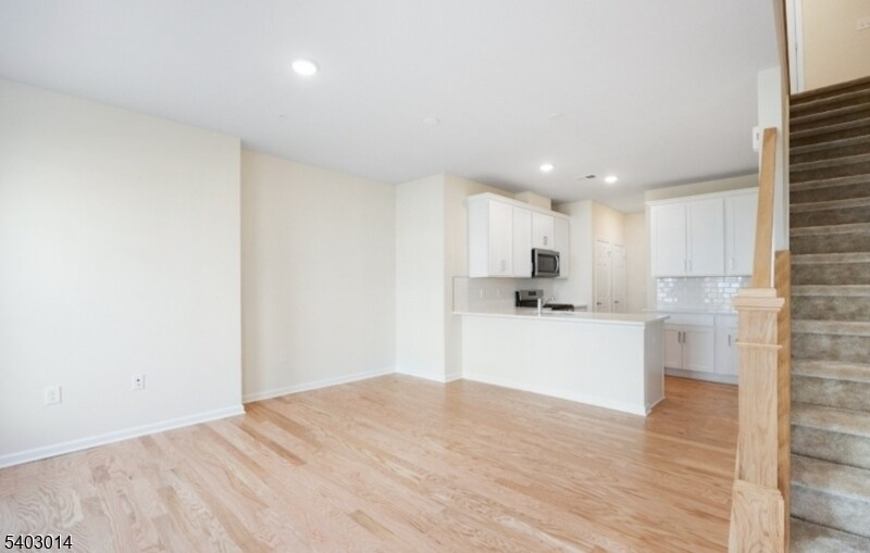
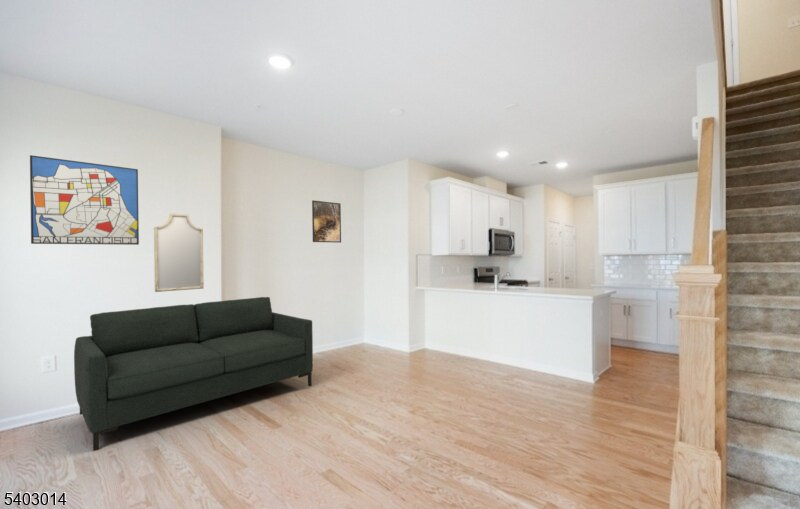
+ sofa (206, 353)
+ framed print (327, 222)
+ wall art (88, 203)
+ home mirror (179, 252)
